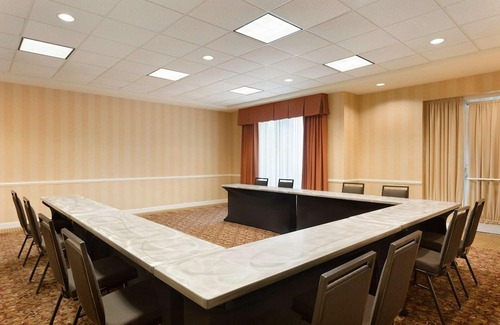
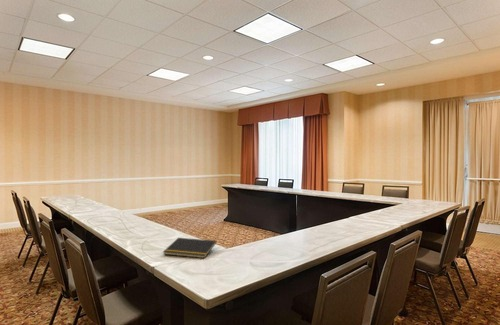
+ notepad (190, 247)
